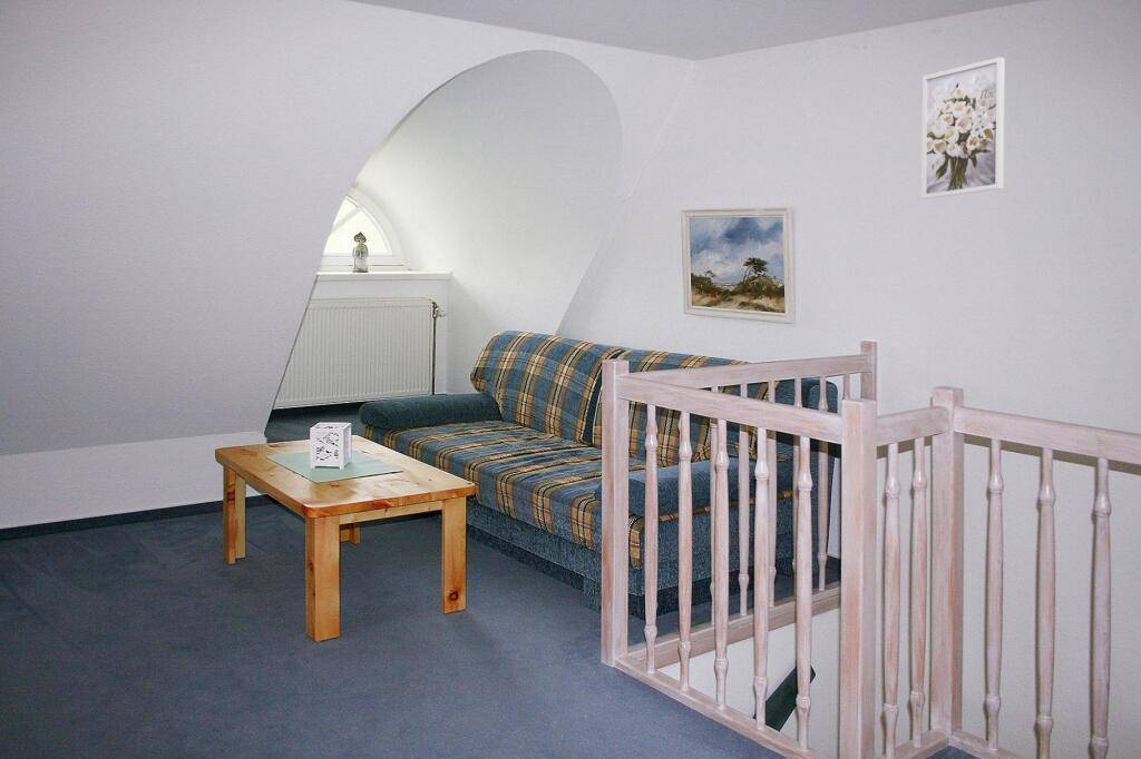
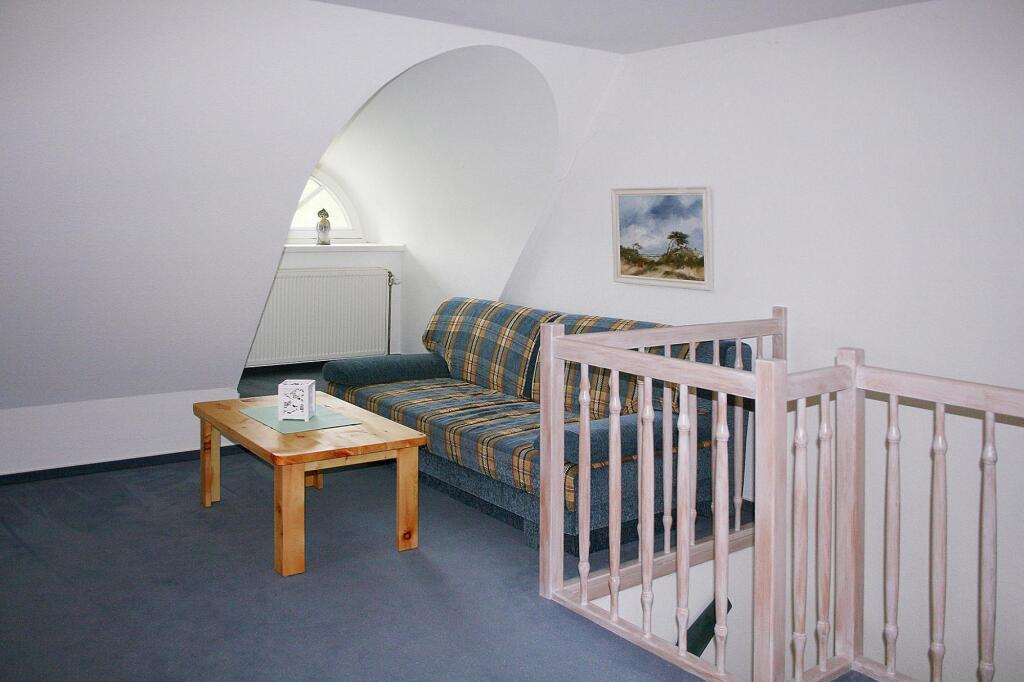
- wall art (962, 130)
